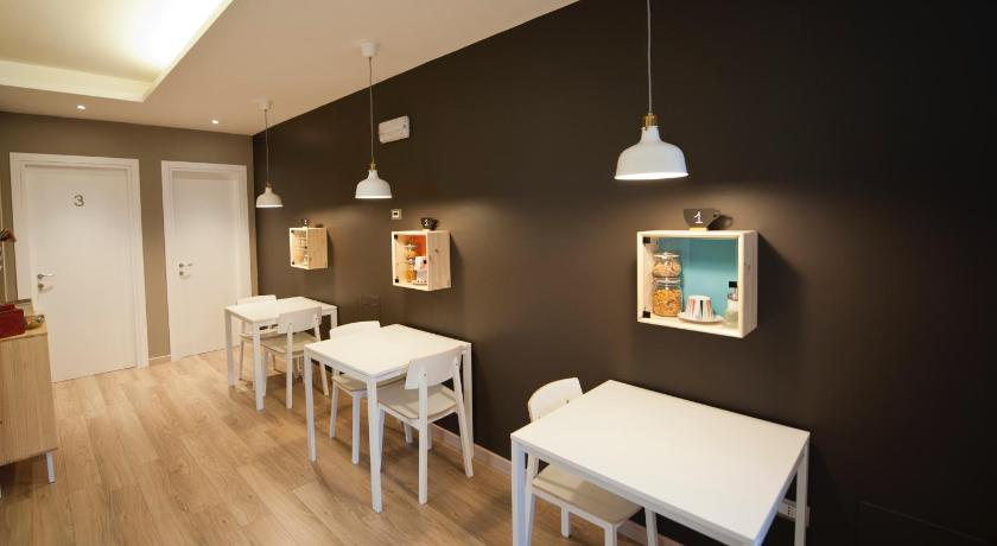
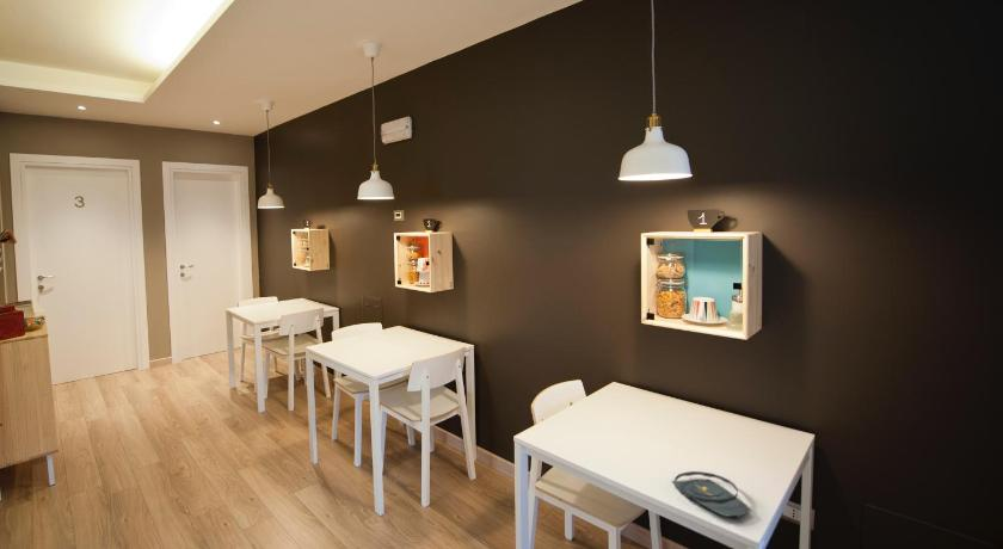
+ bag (704, 474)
